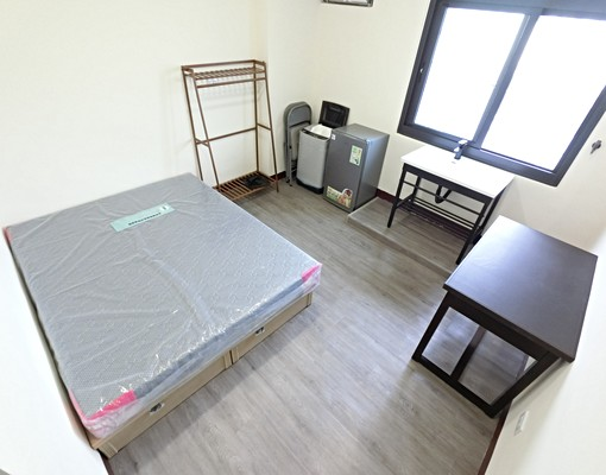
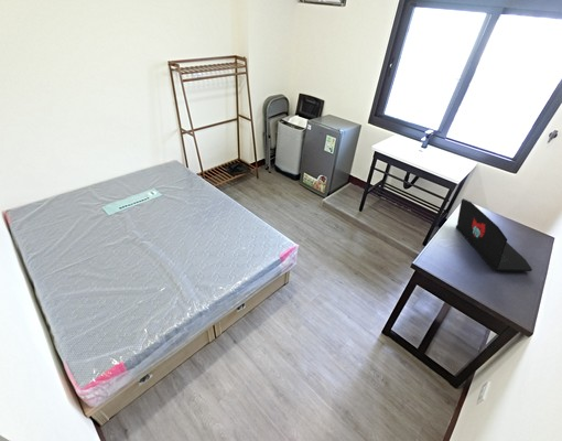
+ laptop (496, 232)
